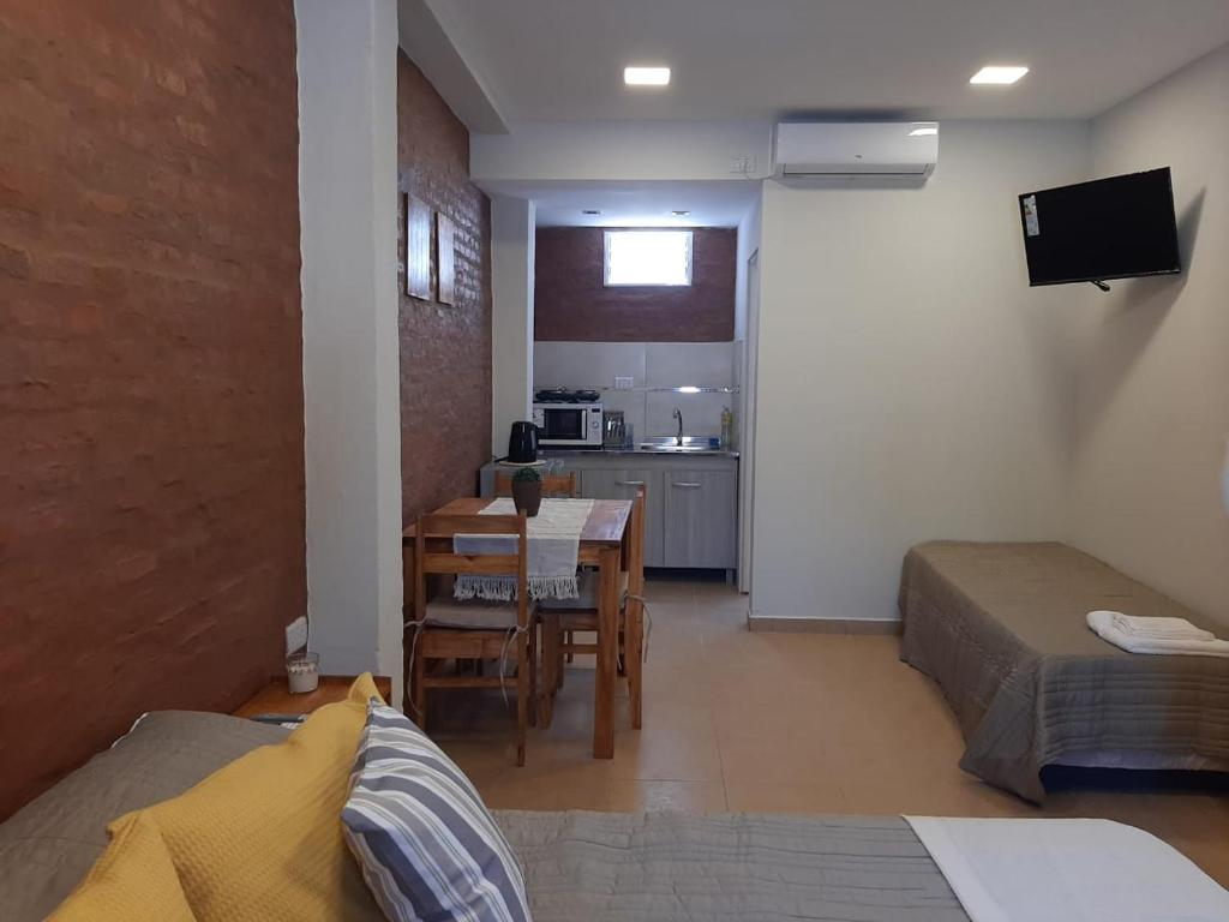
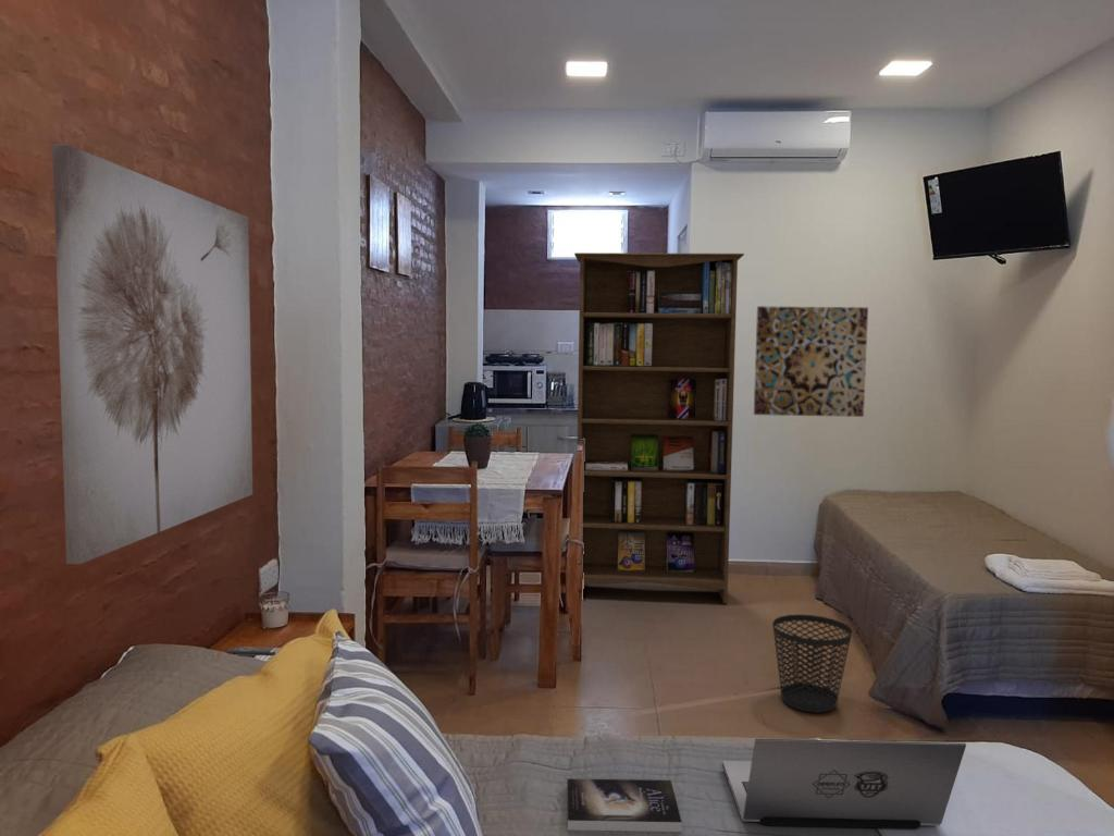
+ wall art (174, 357)
+ bookcase (653, 427)
+ wall art (809, 361)
+ wastebasket (809, 665)
+ laptop (832, 758)
+ book (621, 803)
